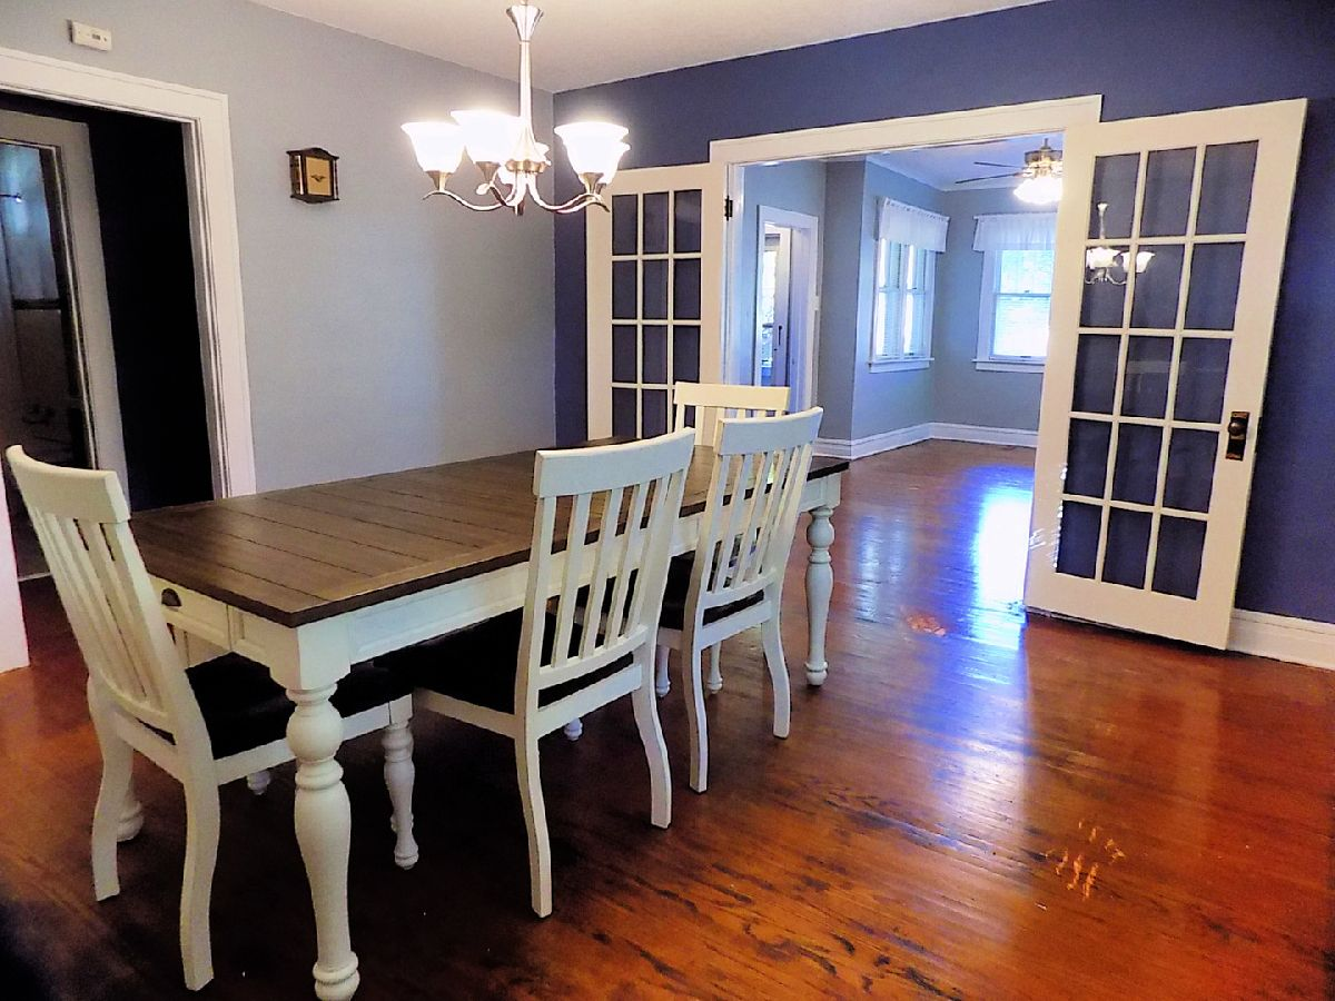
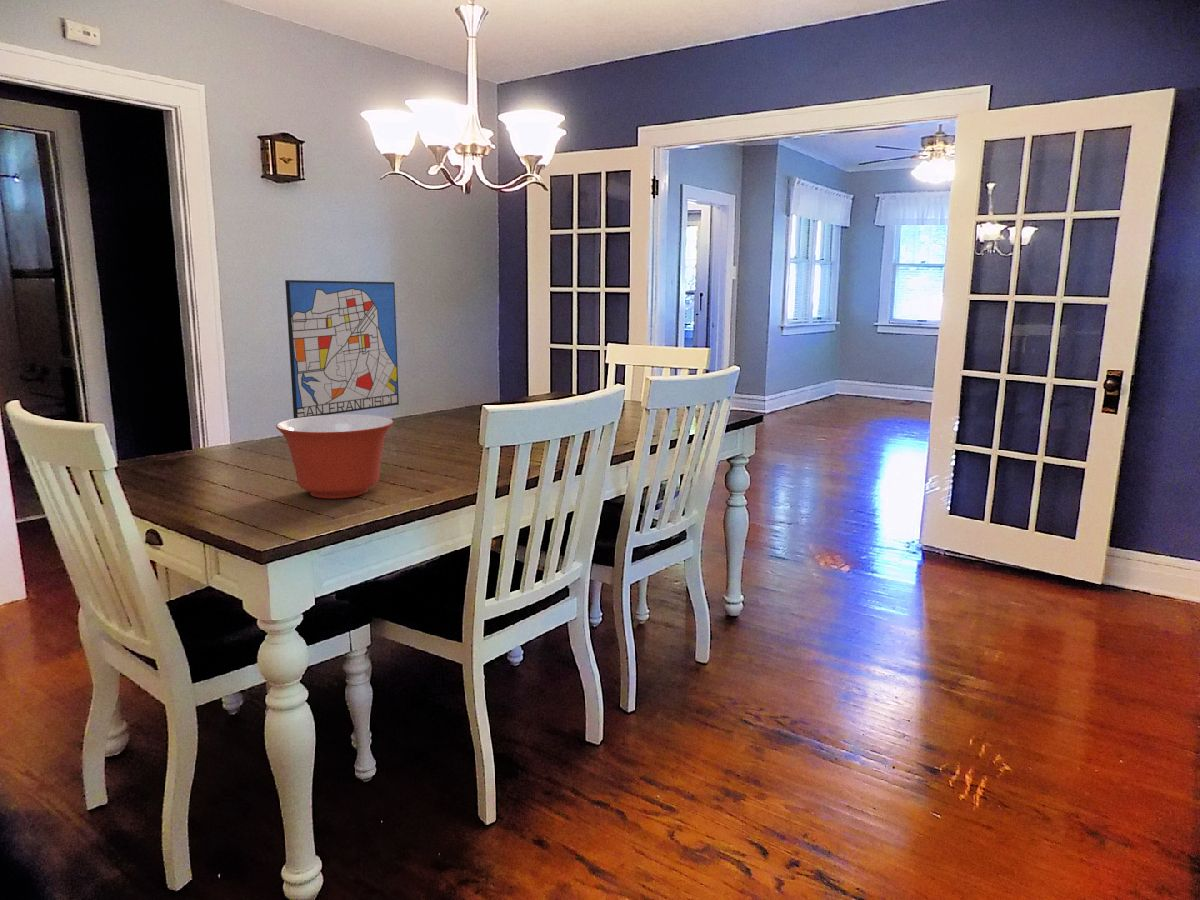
+ wall art (346, 347)
+ mixing bowl (337, 457)
